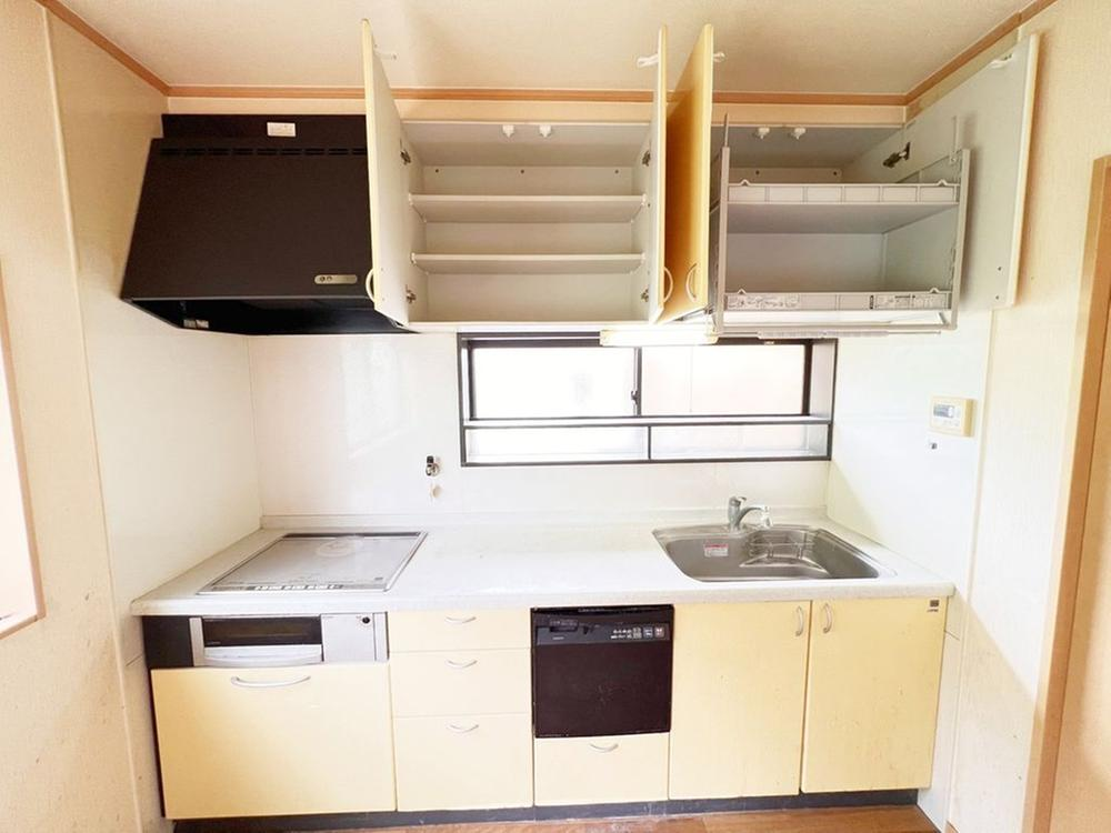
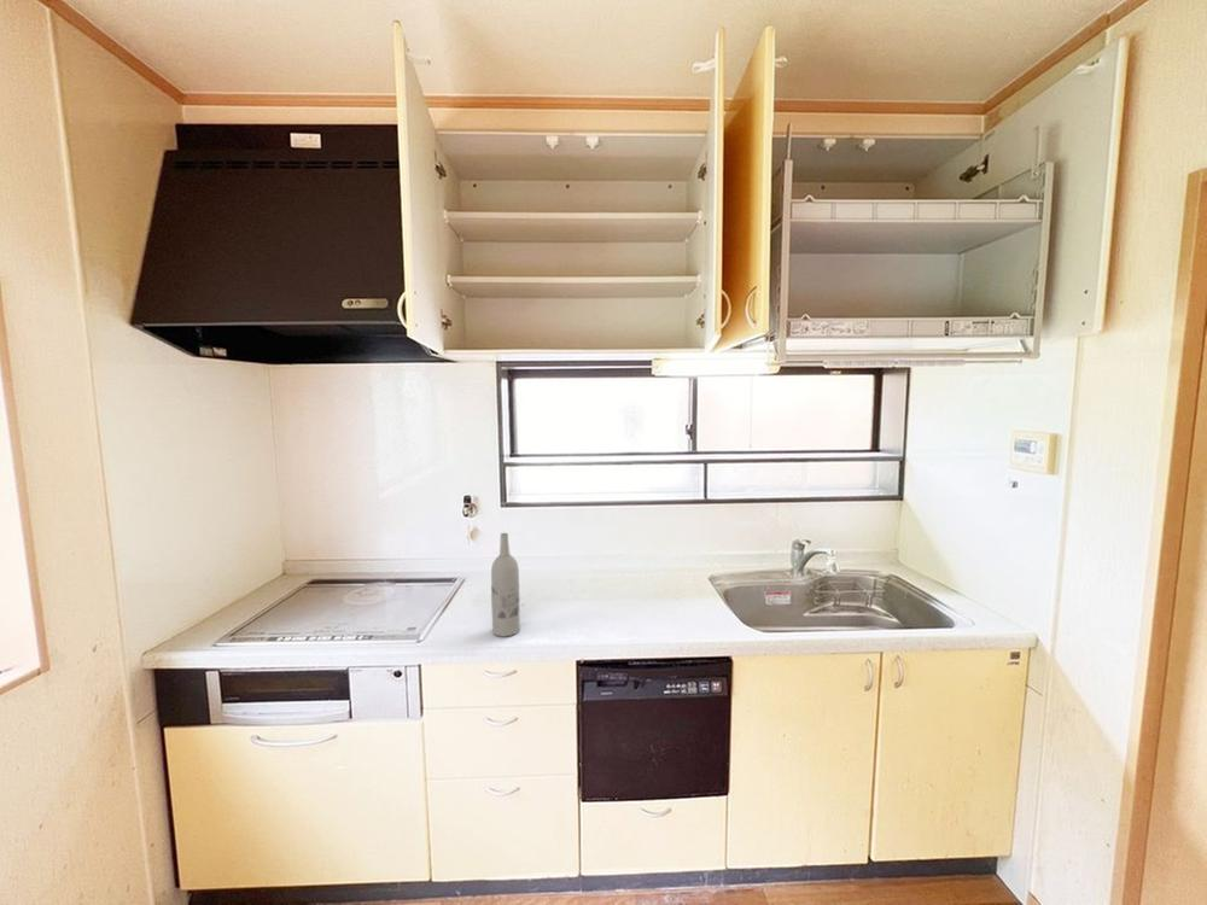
+ wine bottle (505, 582)
